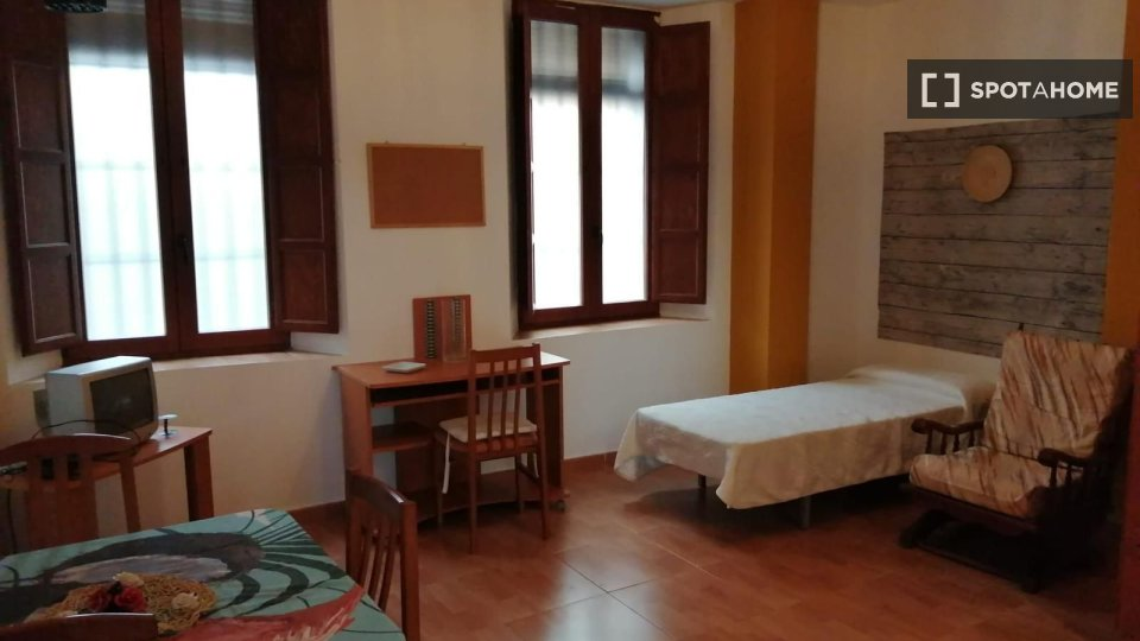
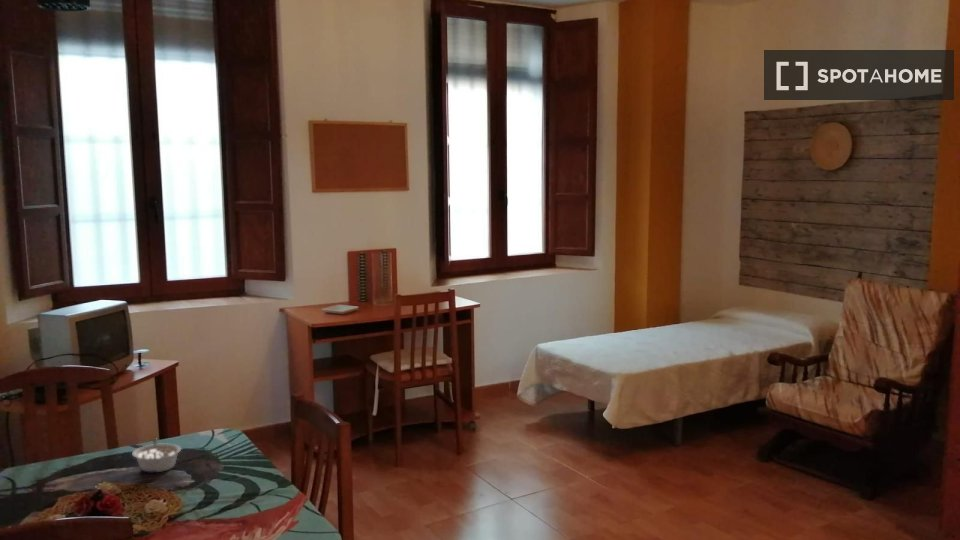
+ legume (155, 457)
